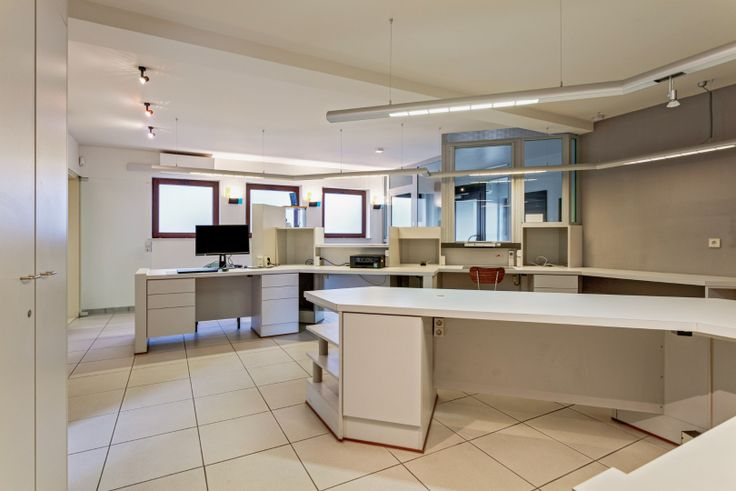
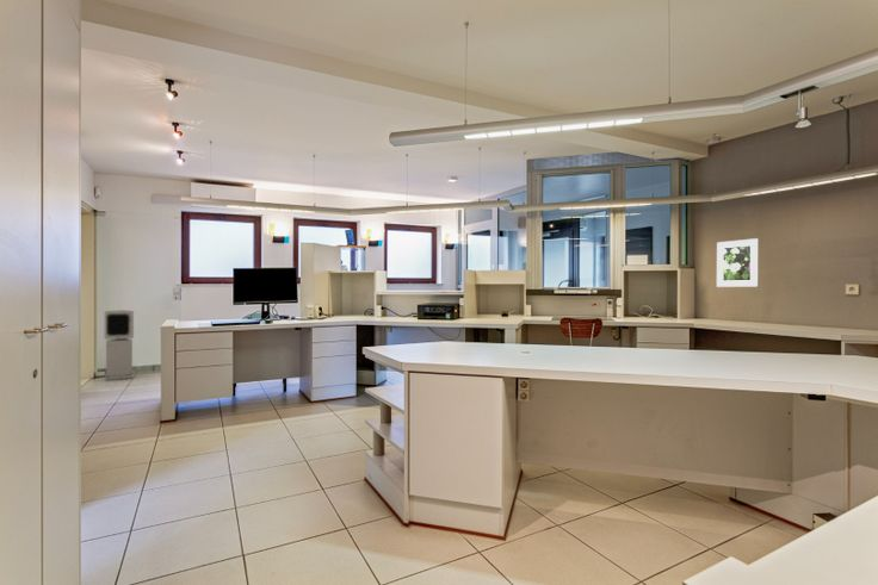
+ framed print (736, 263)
+ air purifier (120, 343)
